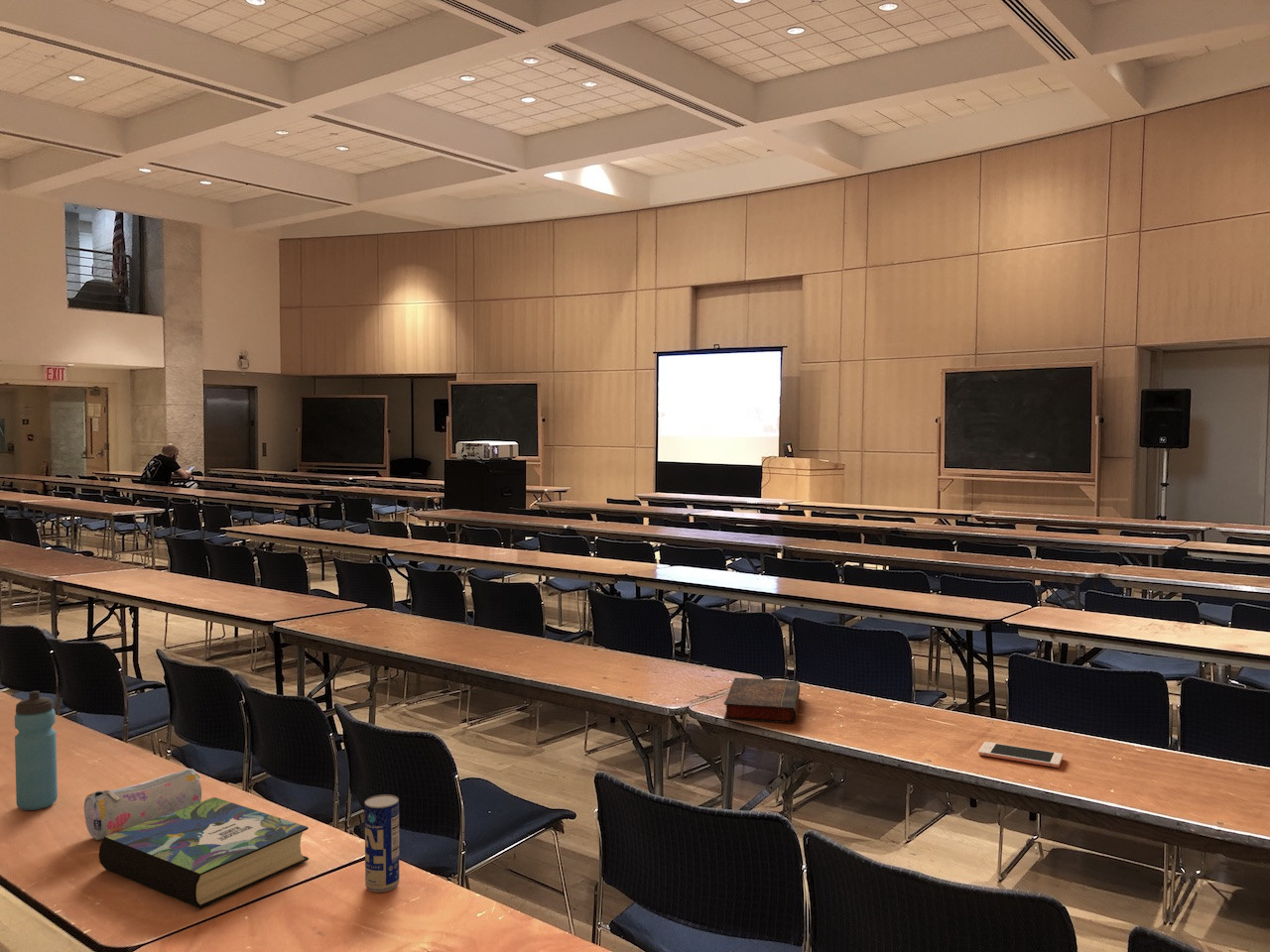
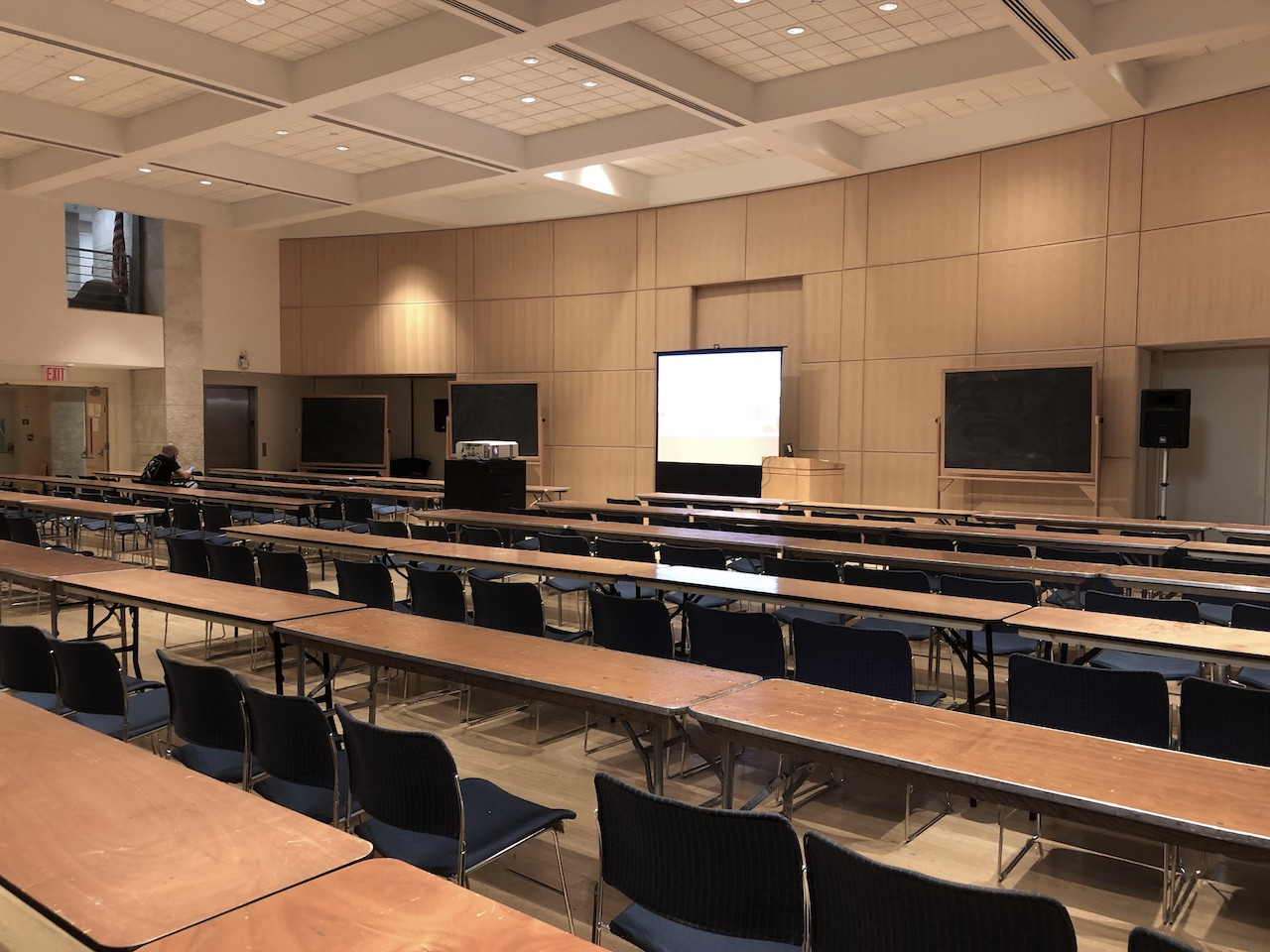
- book (763, 699)
- water bottle (36, 748)
- book (205, 849)
- cell phone (1020, 754)
- pencil case (144, 801)
- beverage can (382, 843)
